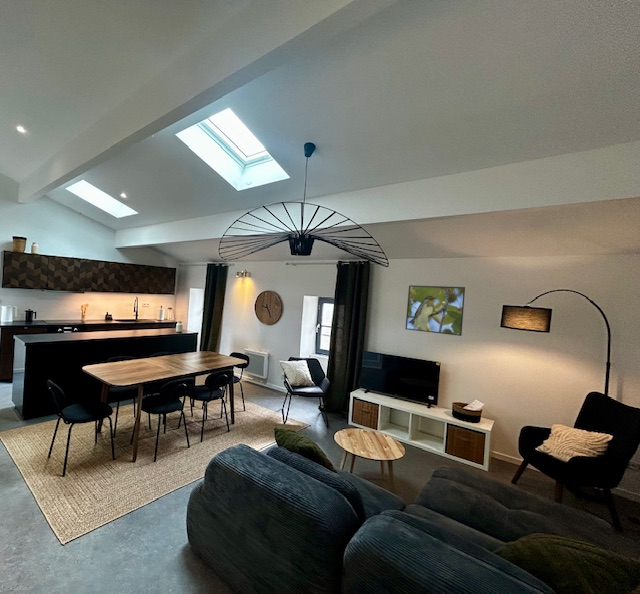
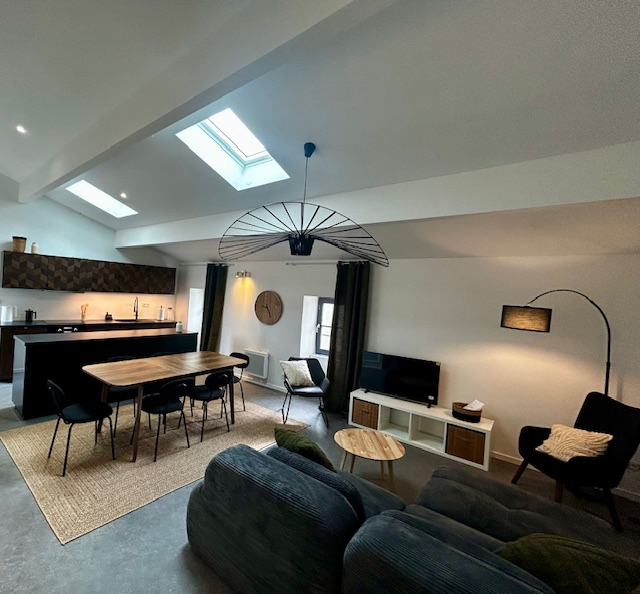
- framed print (433, 309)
